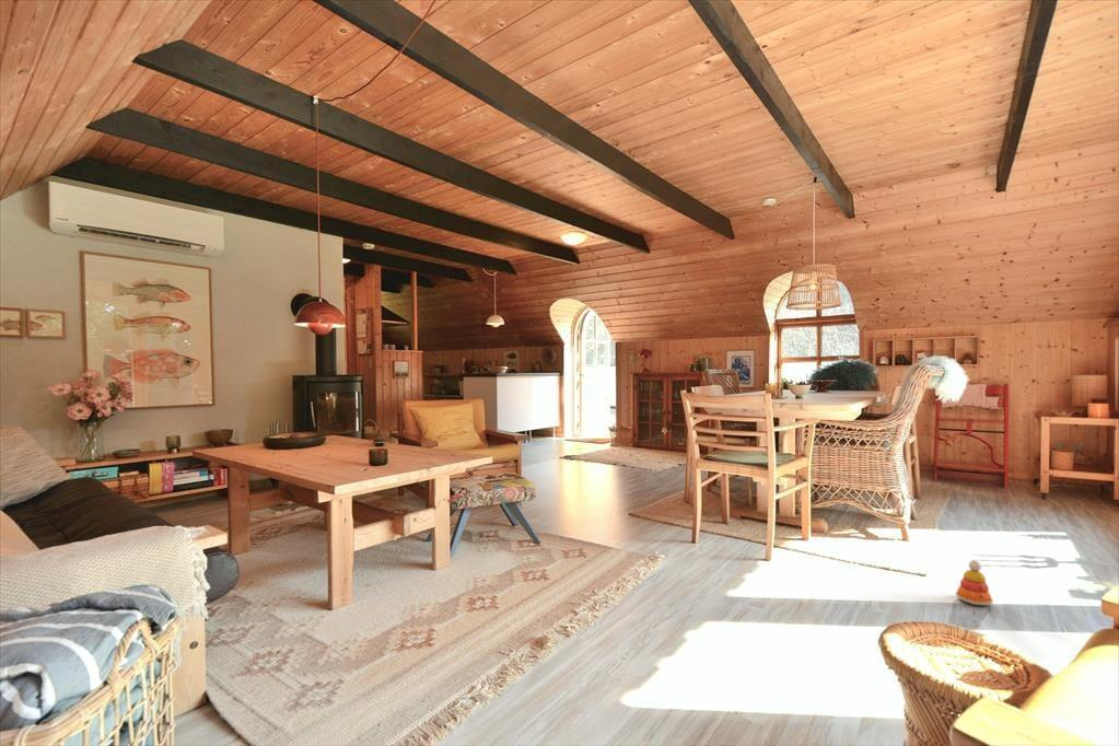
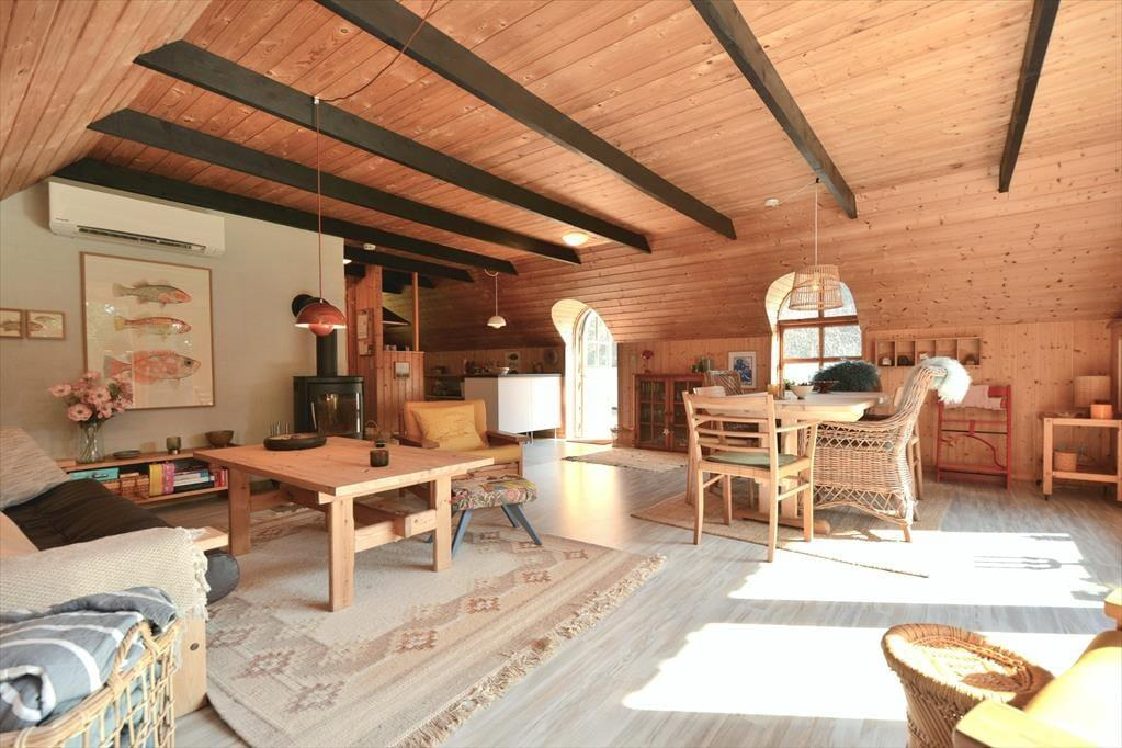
- stacking toy (974, 580)
